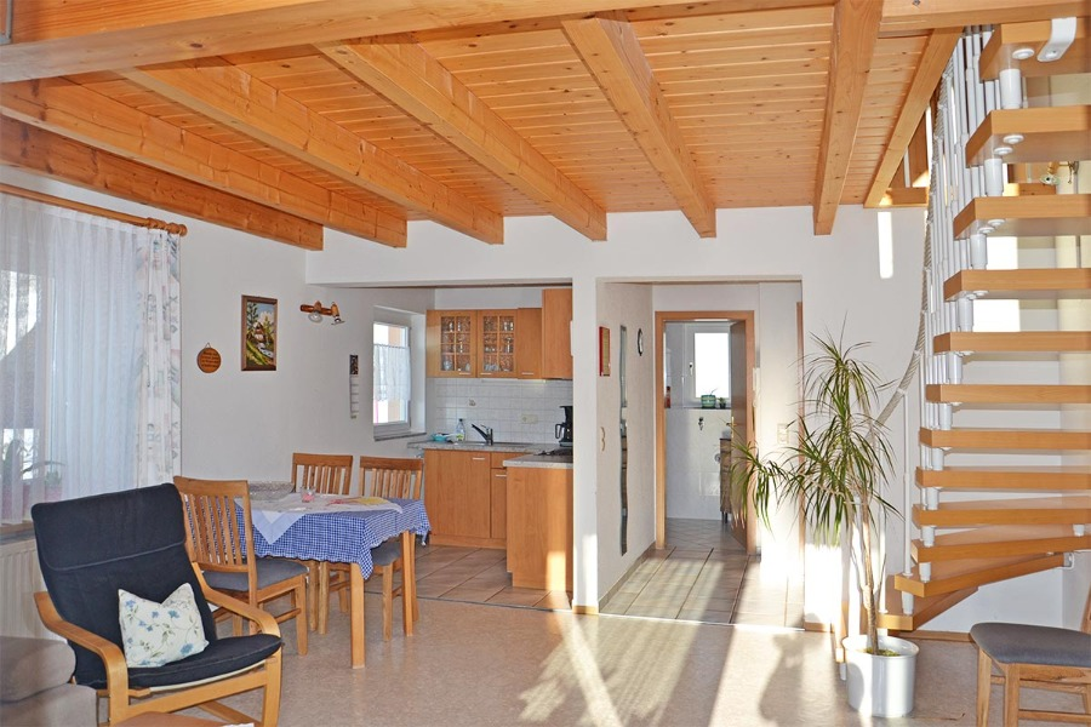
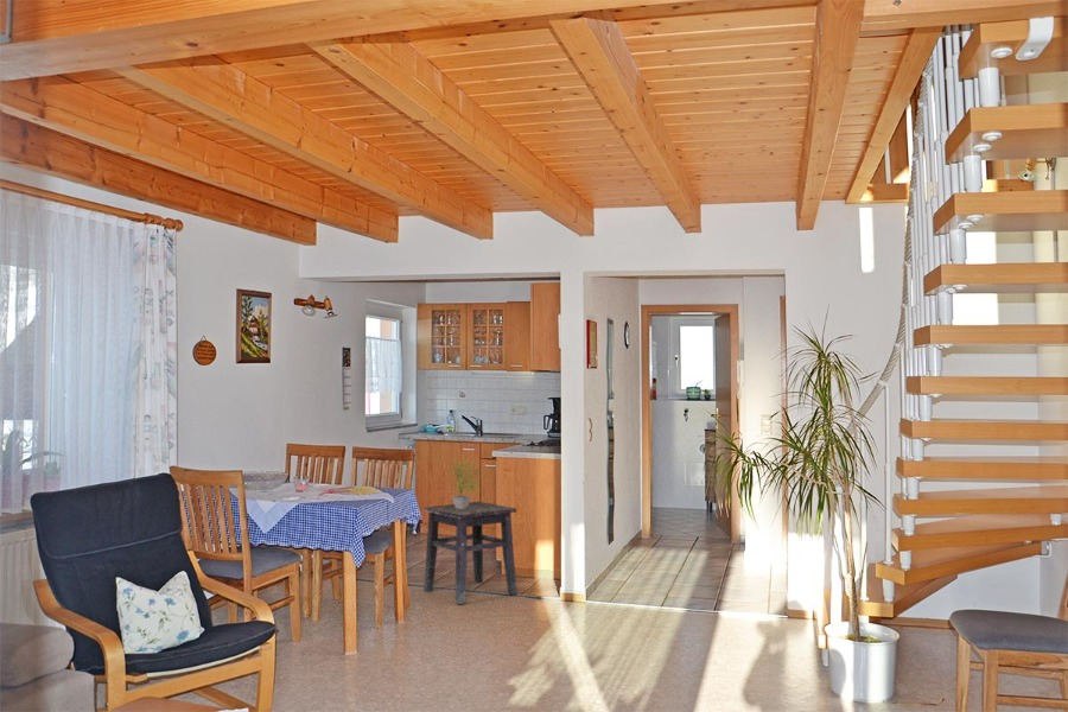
+ potted plant (465, 479)
+ side table (470, 549)
